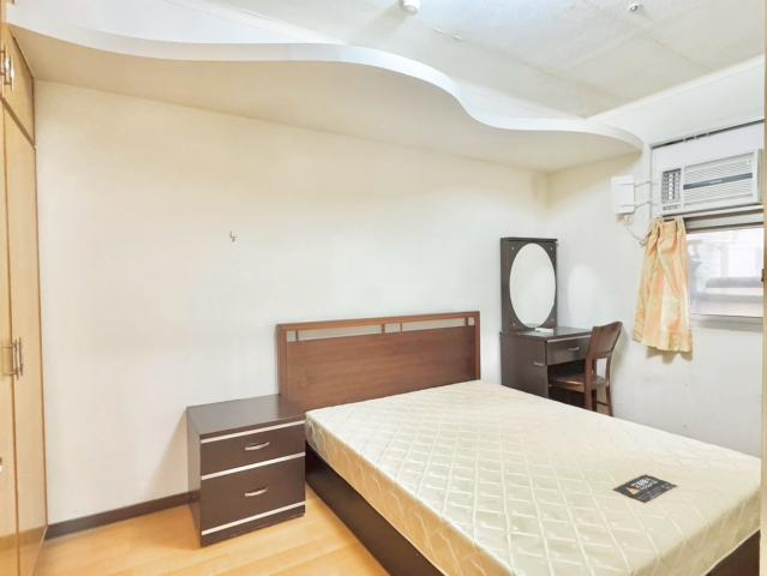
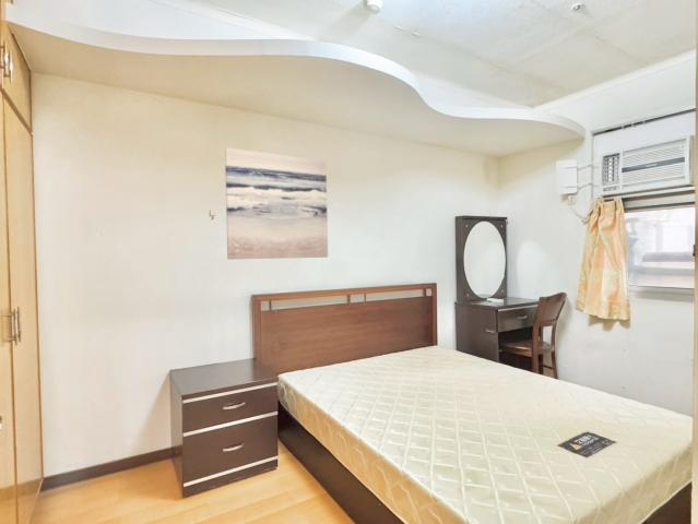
+ wall art (279, 206)
